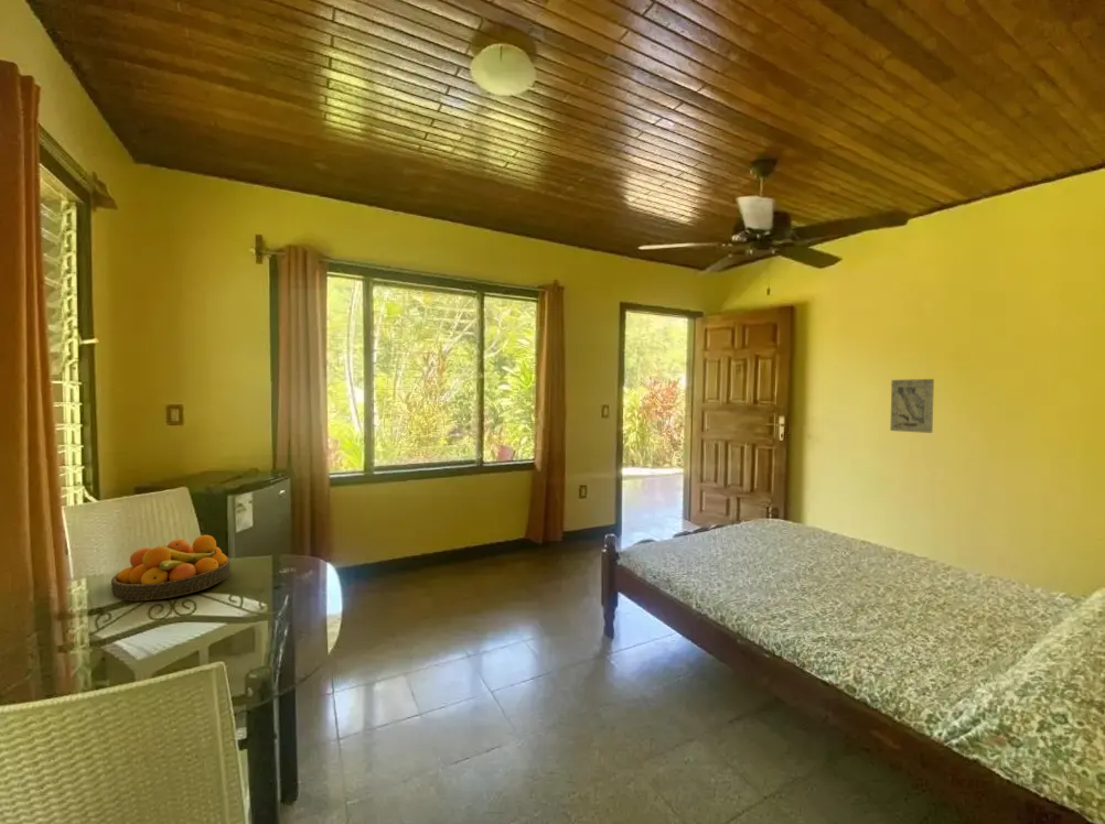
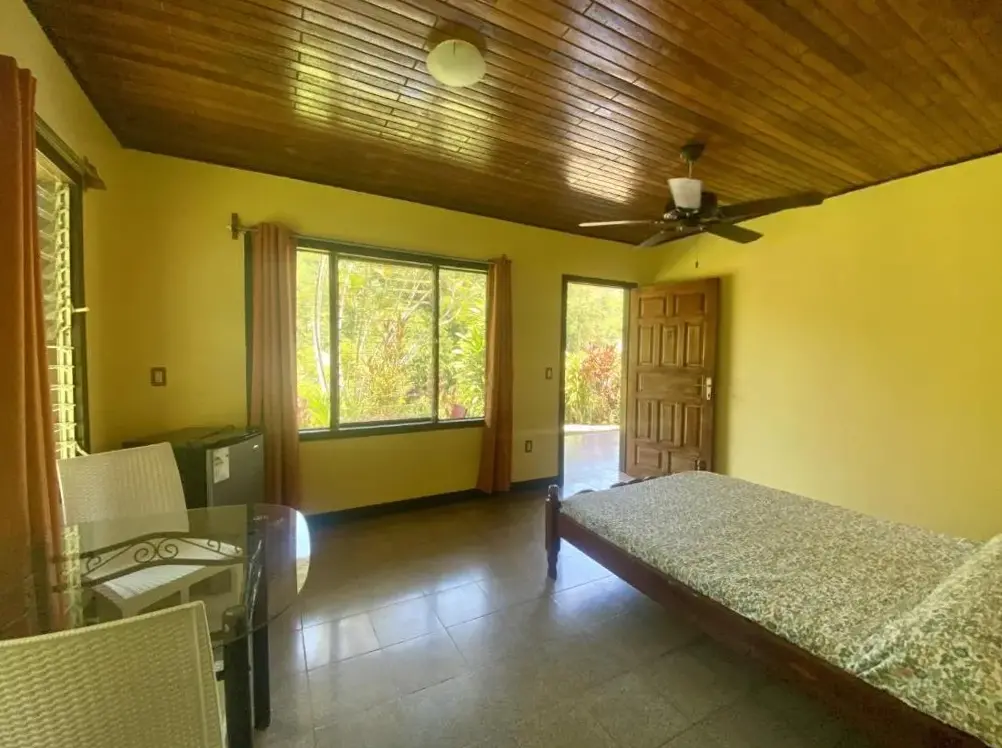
- fruit bowl (173, 561)
- wall art (911, 405)
